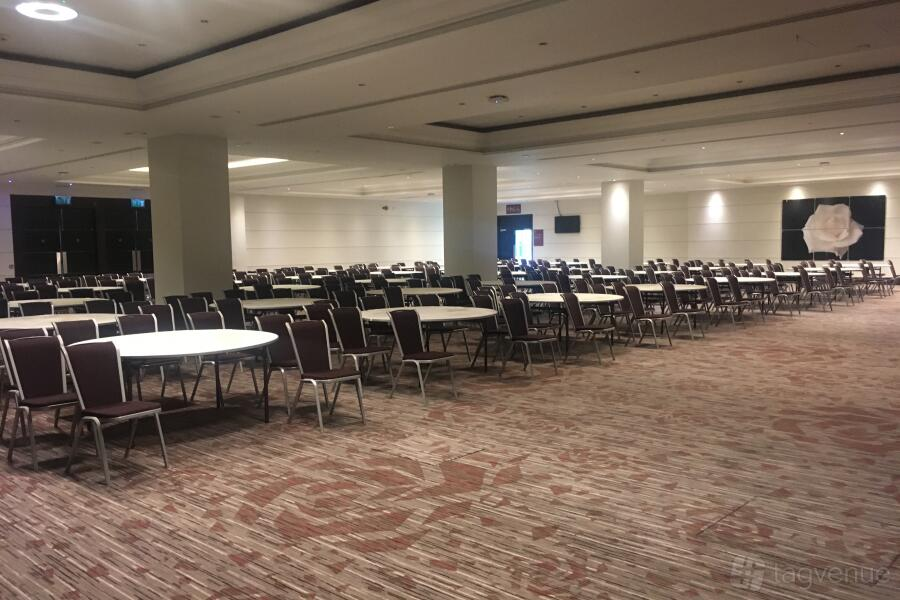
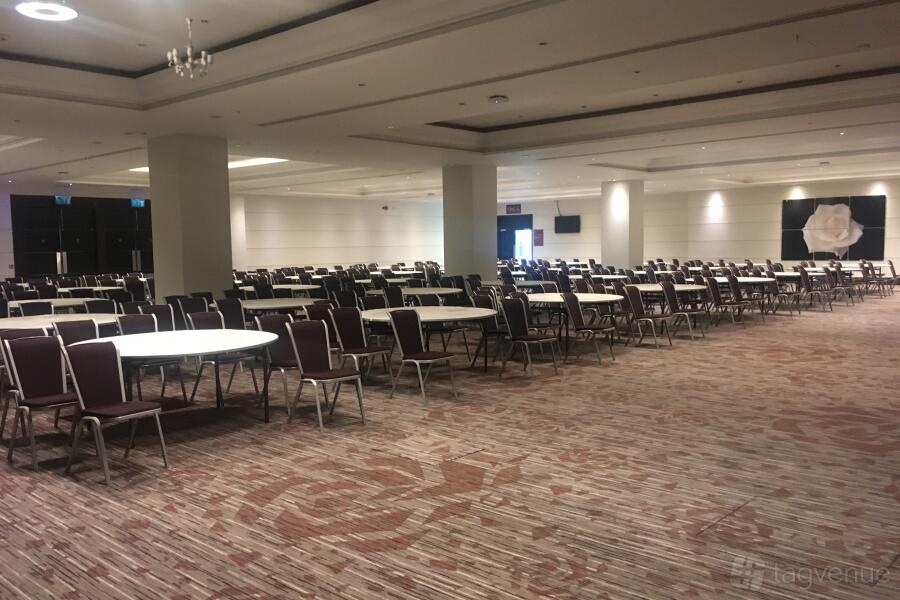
+ chandelier (190, 48)
